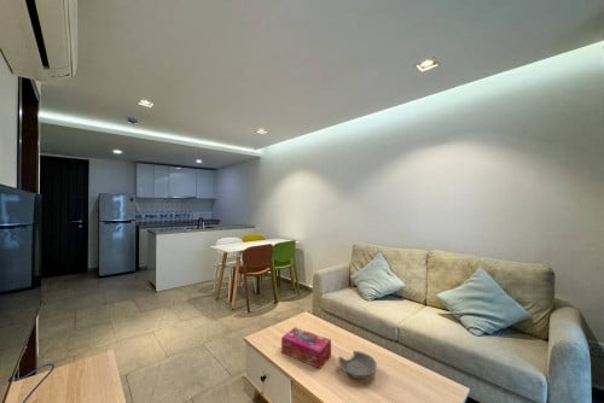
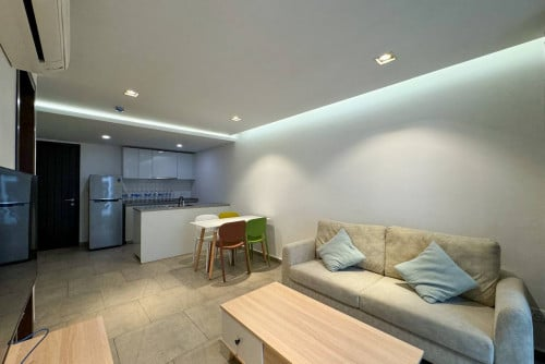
- bowl (358, 366)
- tissue box (306, 345)
